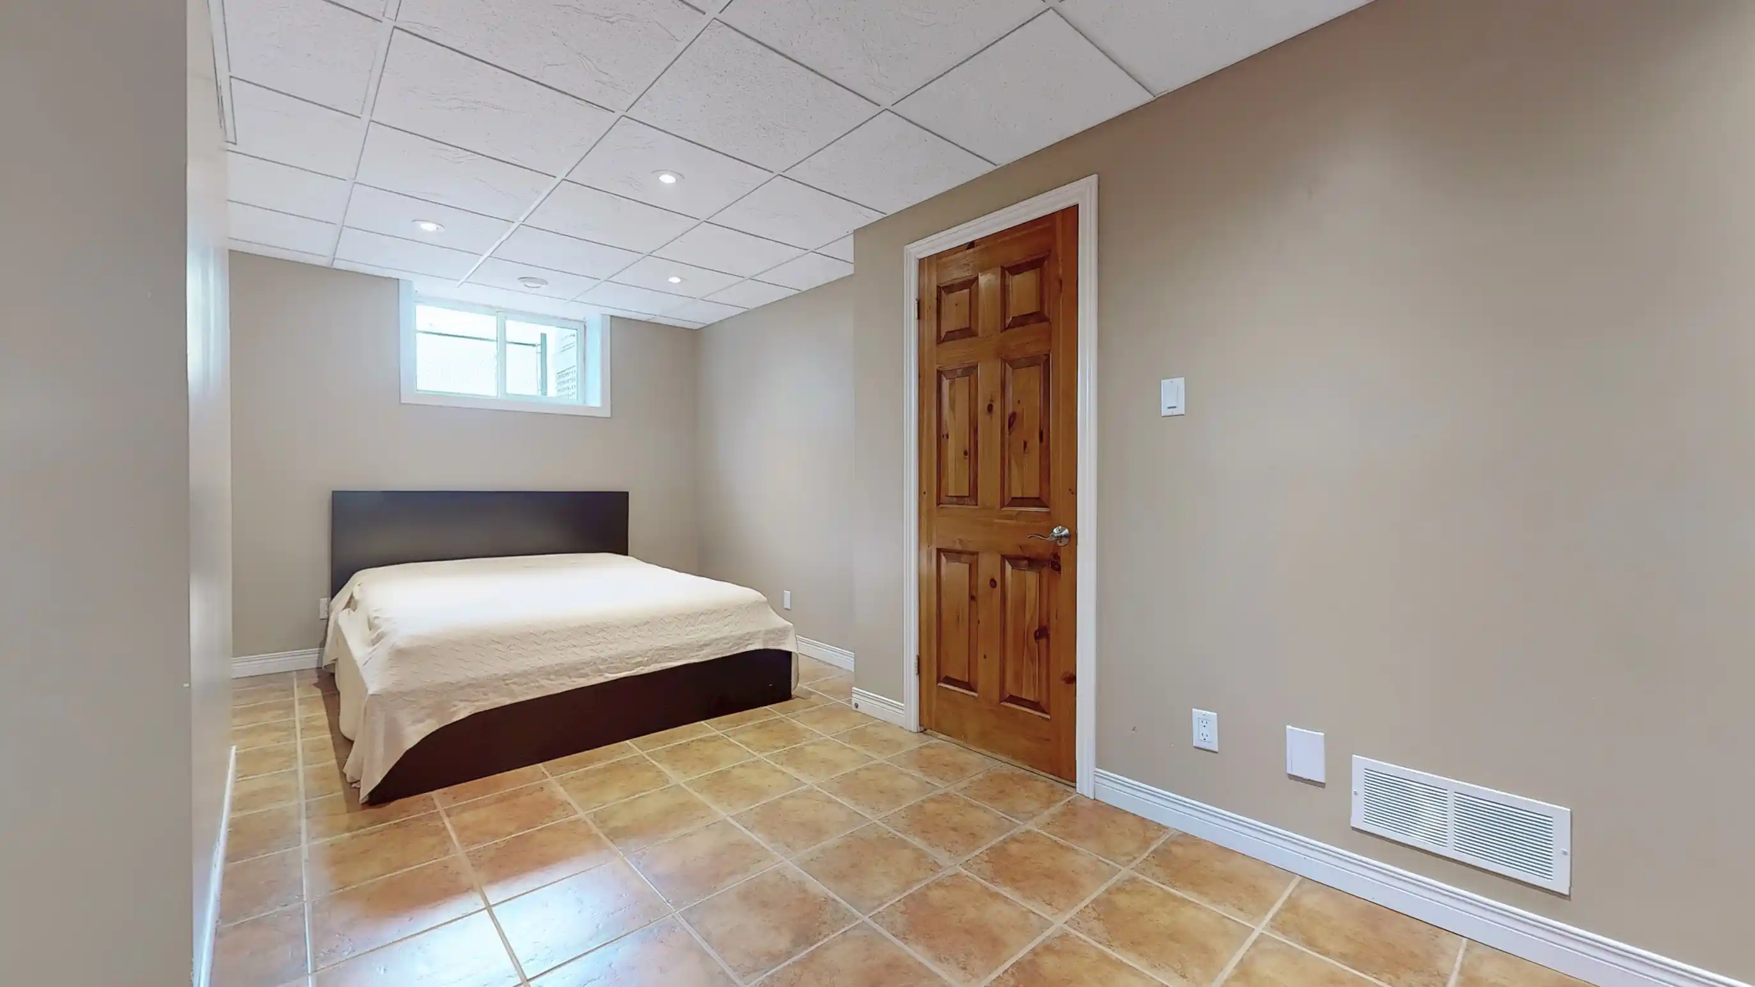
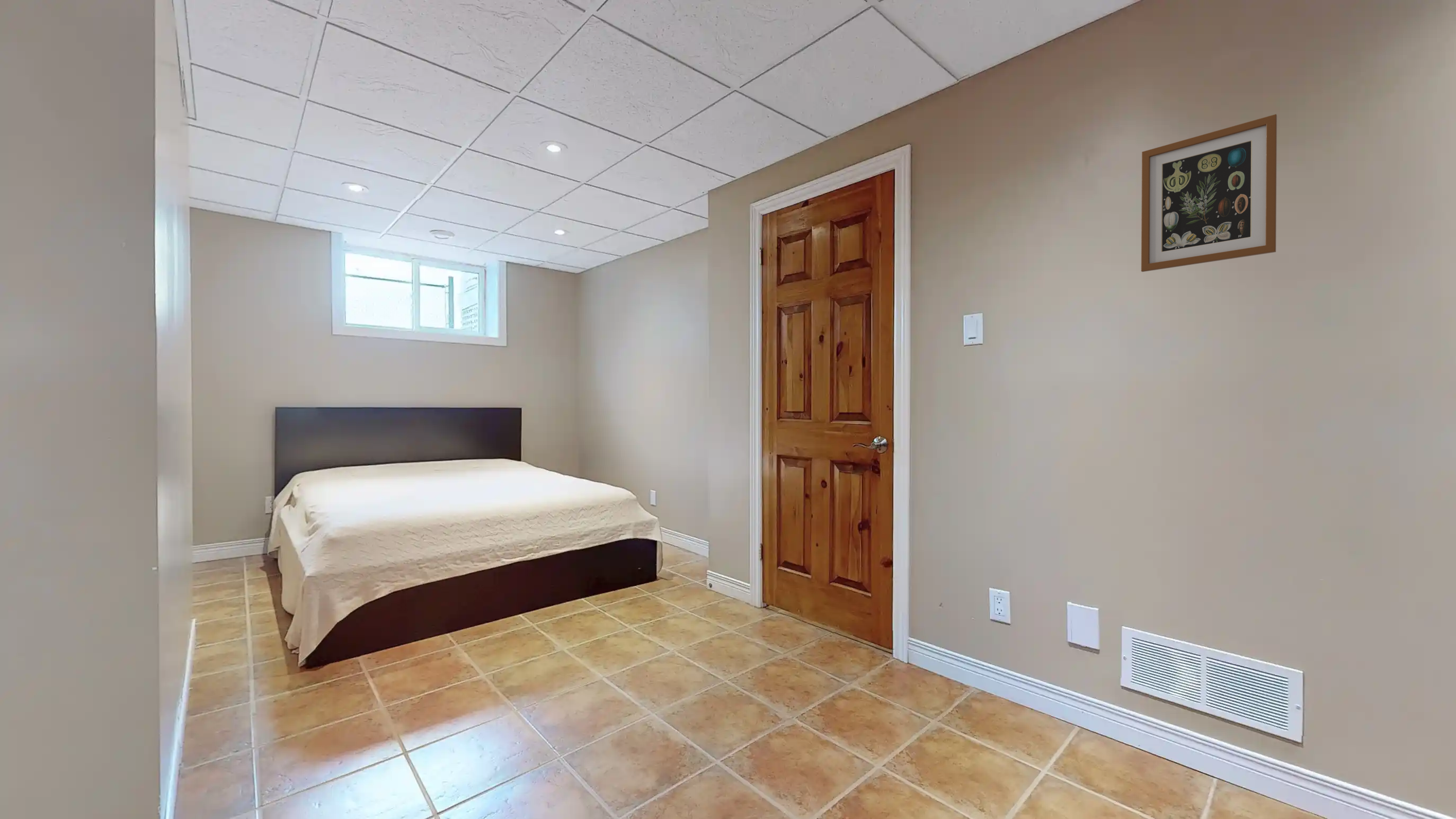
+ wall art (1204, 199)
